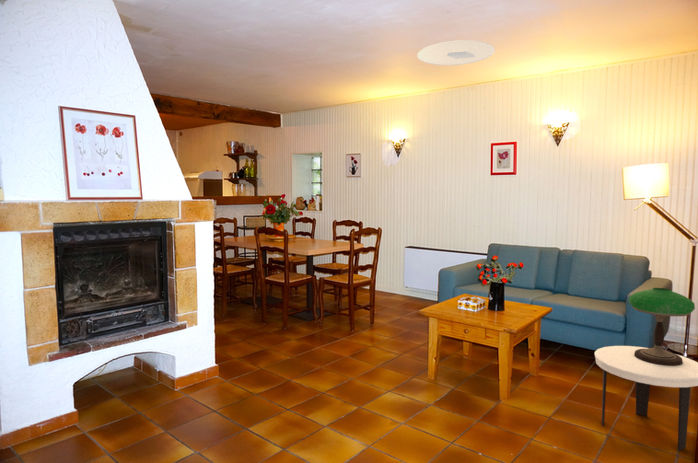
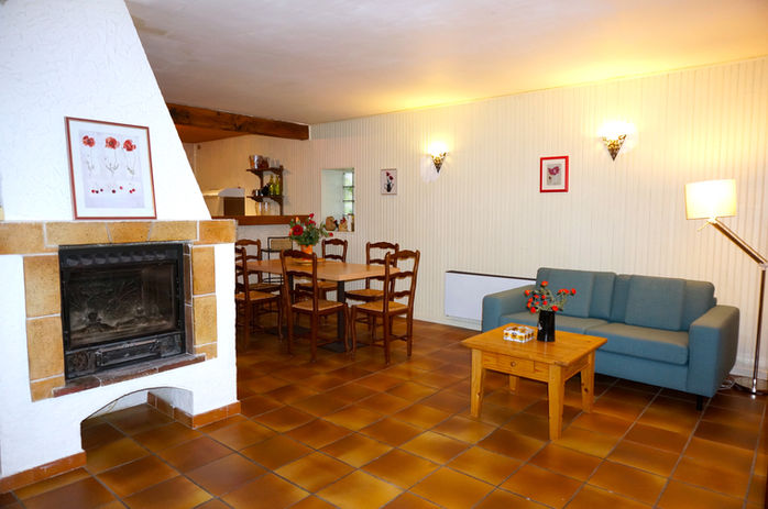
- side table (646, 395)
- ceiling light (455, 50)
- table lamp (659, 323)
